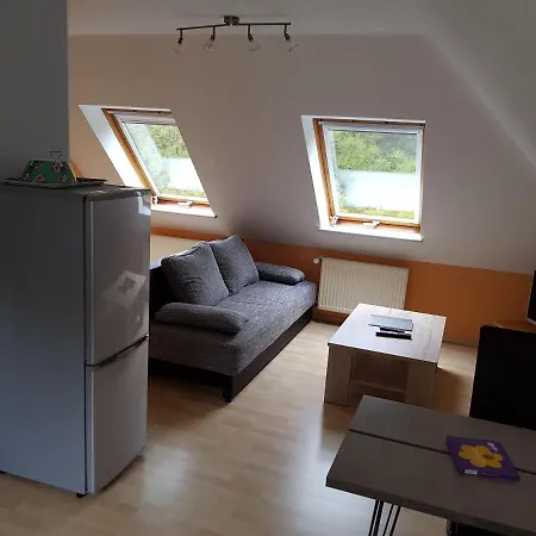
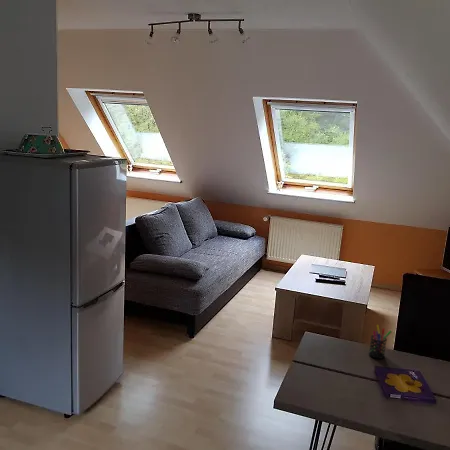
+ pen holder (380, 340)
